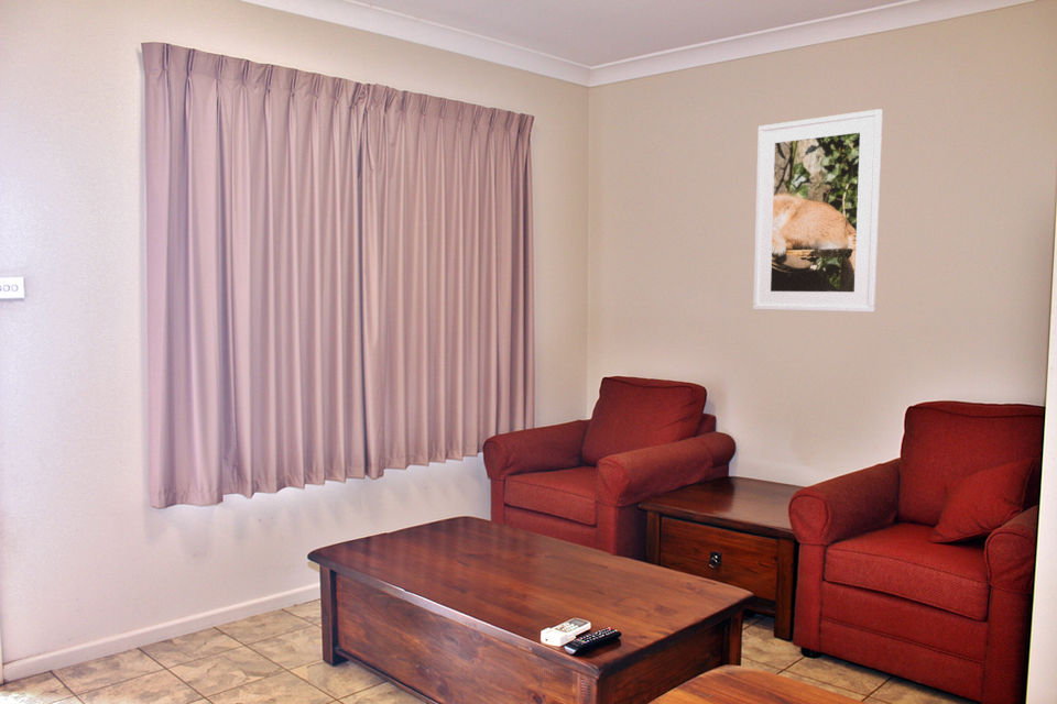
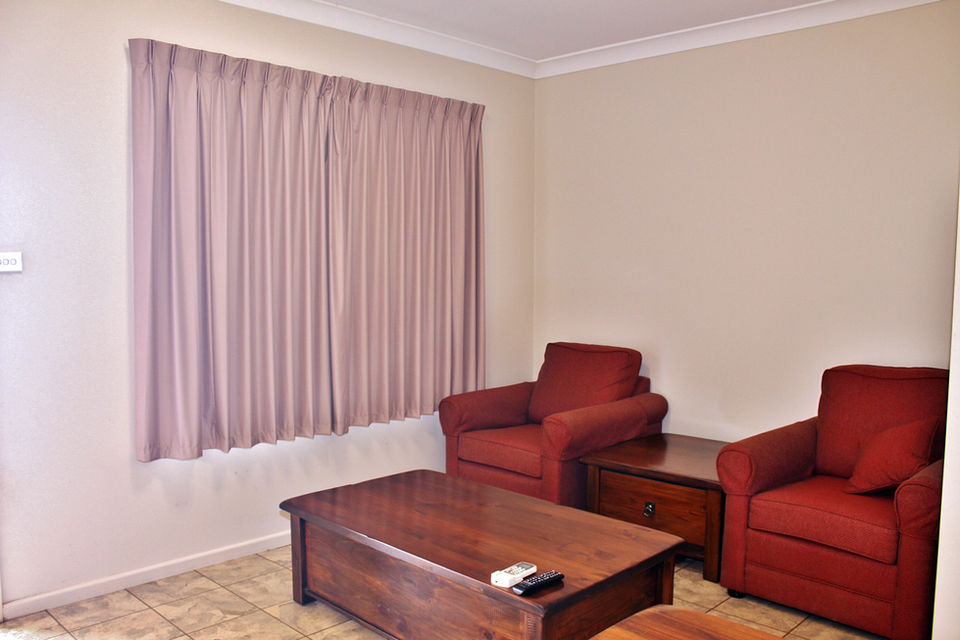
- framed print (814, 215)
